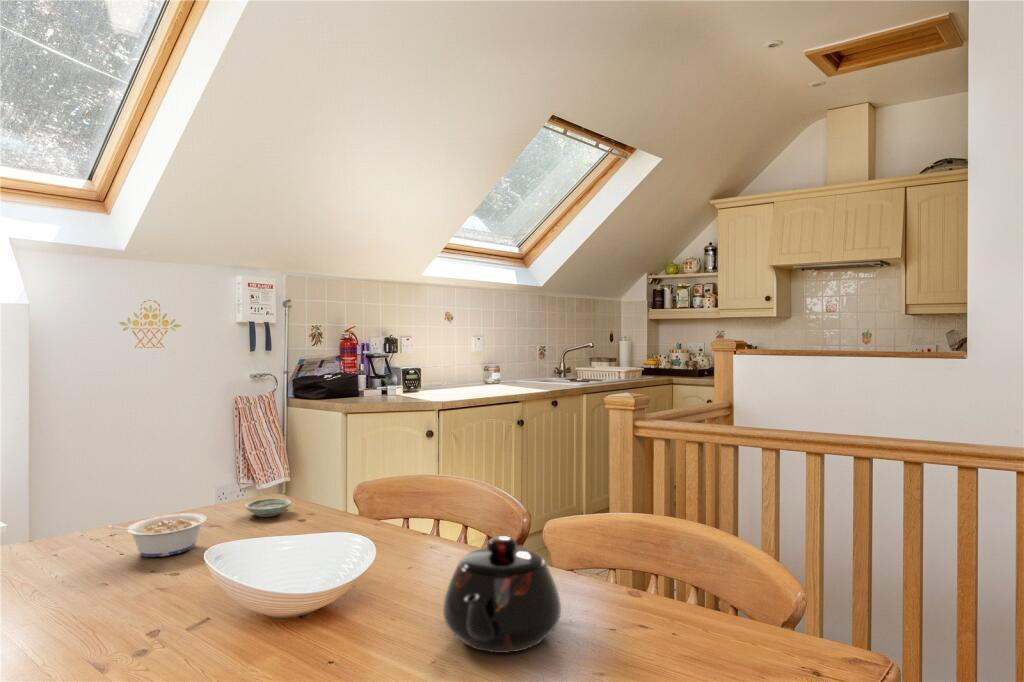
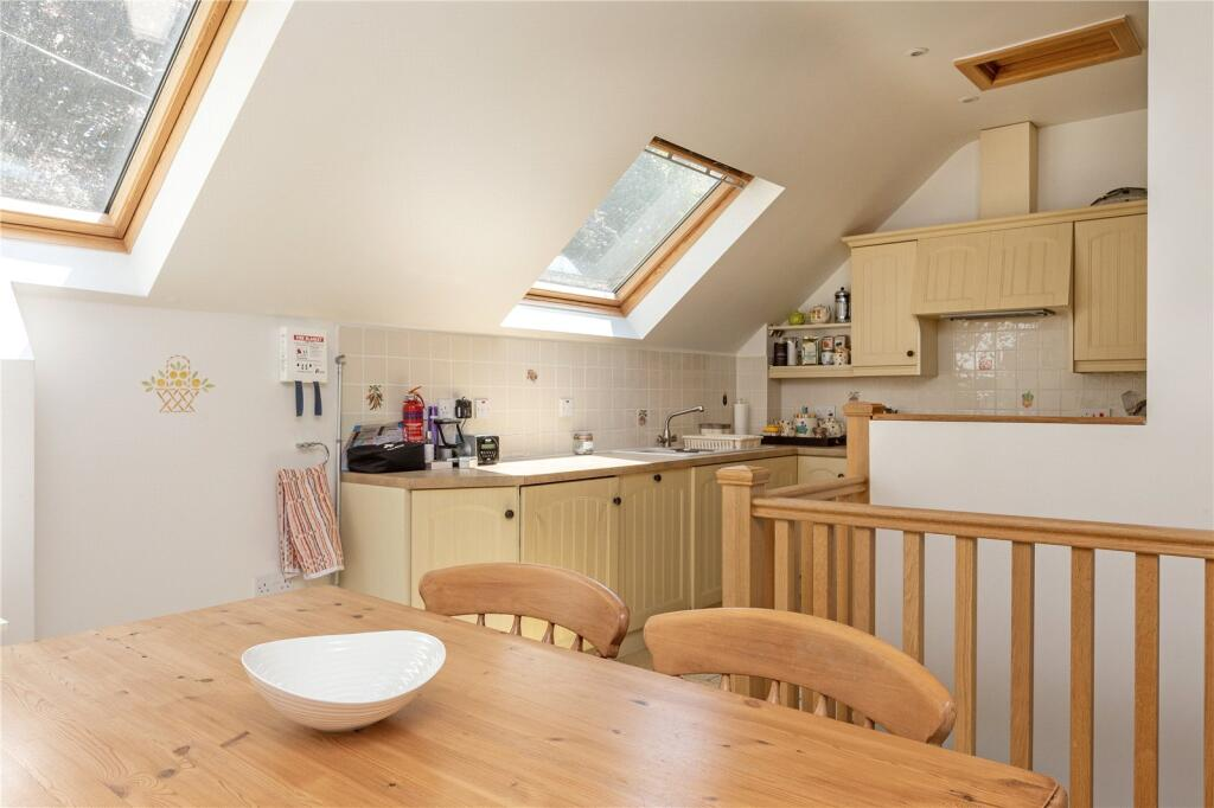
- saucer (268, 508)
- teapot (500, 588)
- legume (165, 534)
